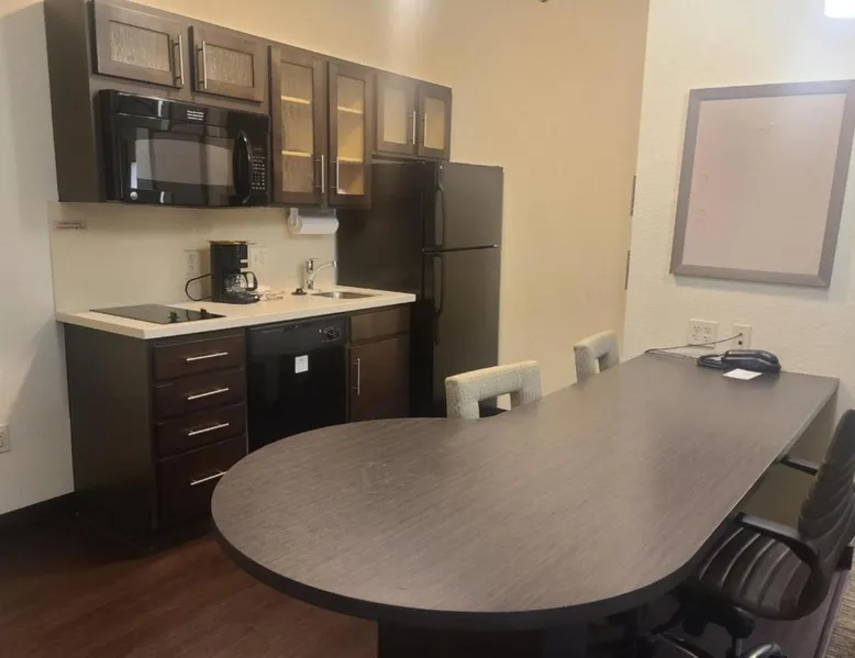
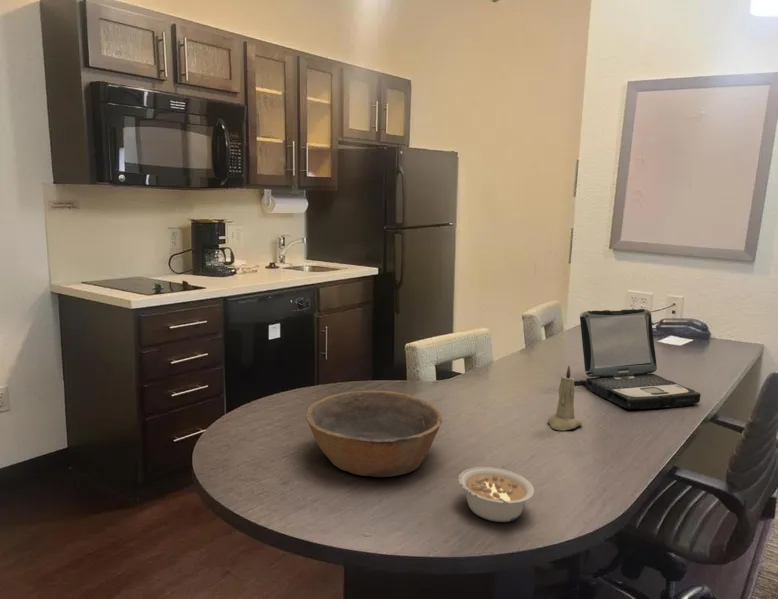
+ bowl (374, 434)
+ laptop (635, 355)
+ candle (565, 395)
+ legume (497, 495)
